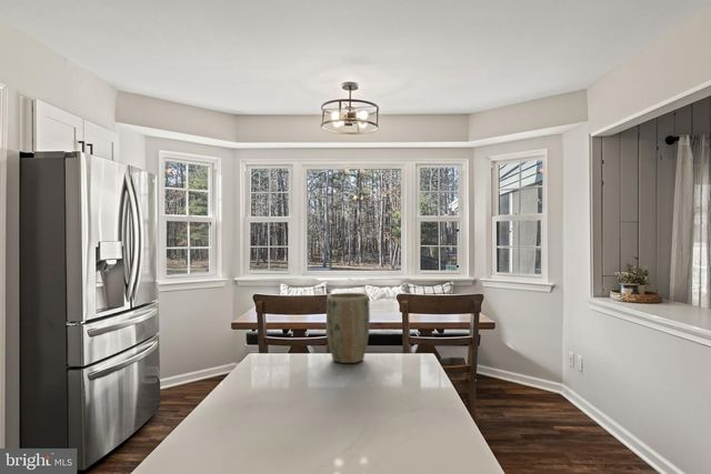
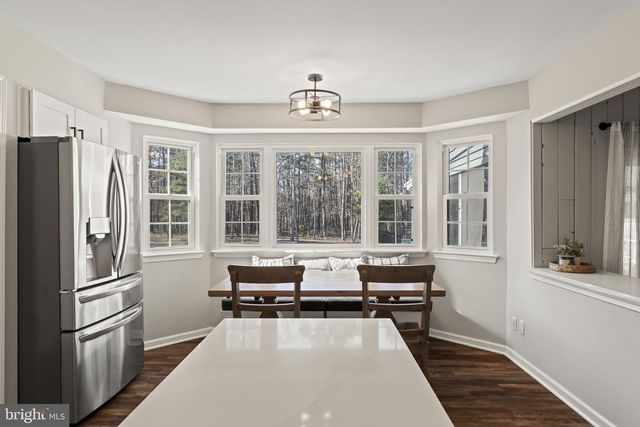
- plant pot (348, 326)
